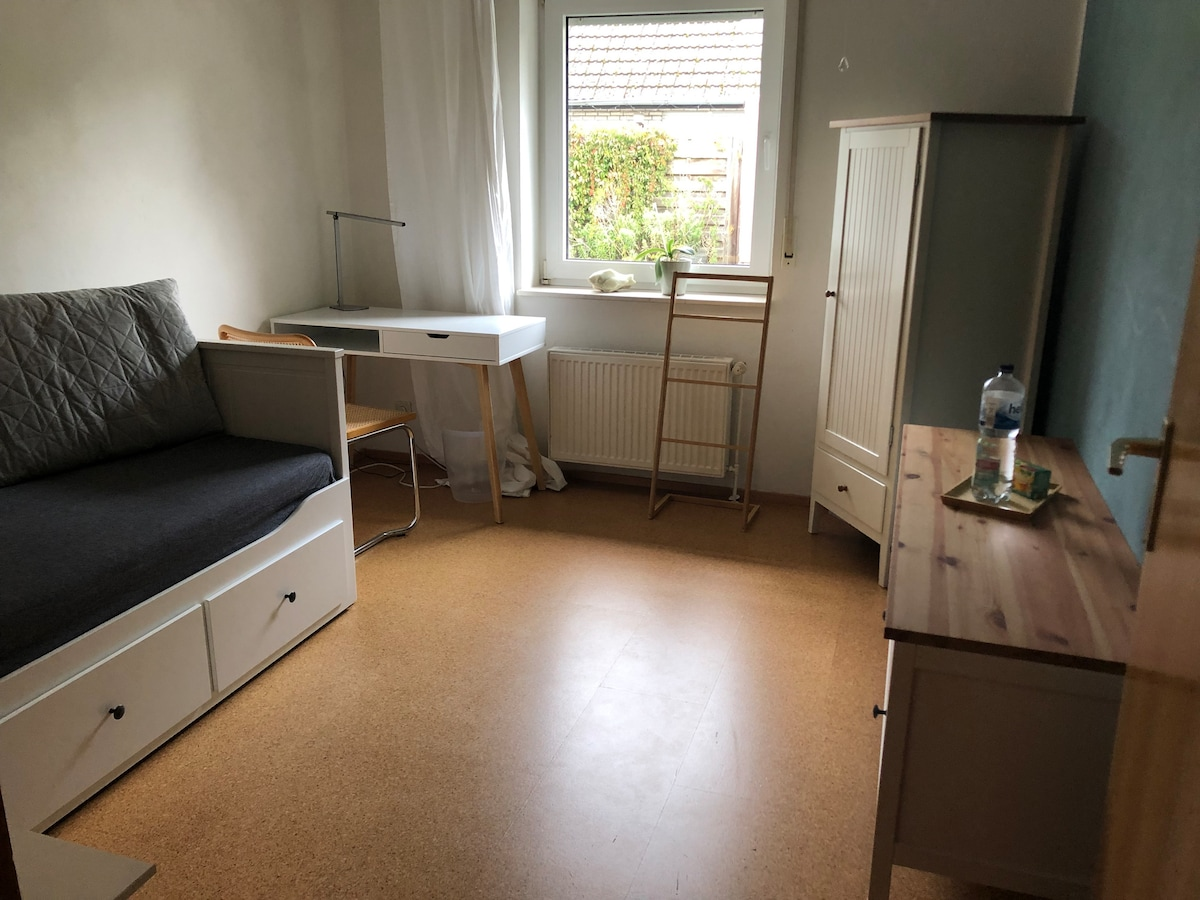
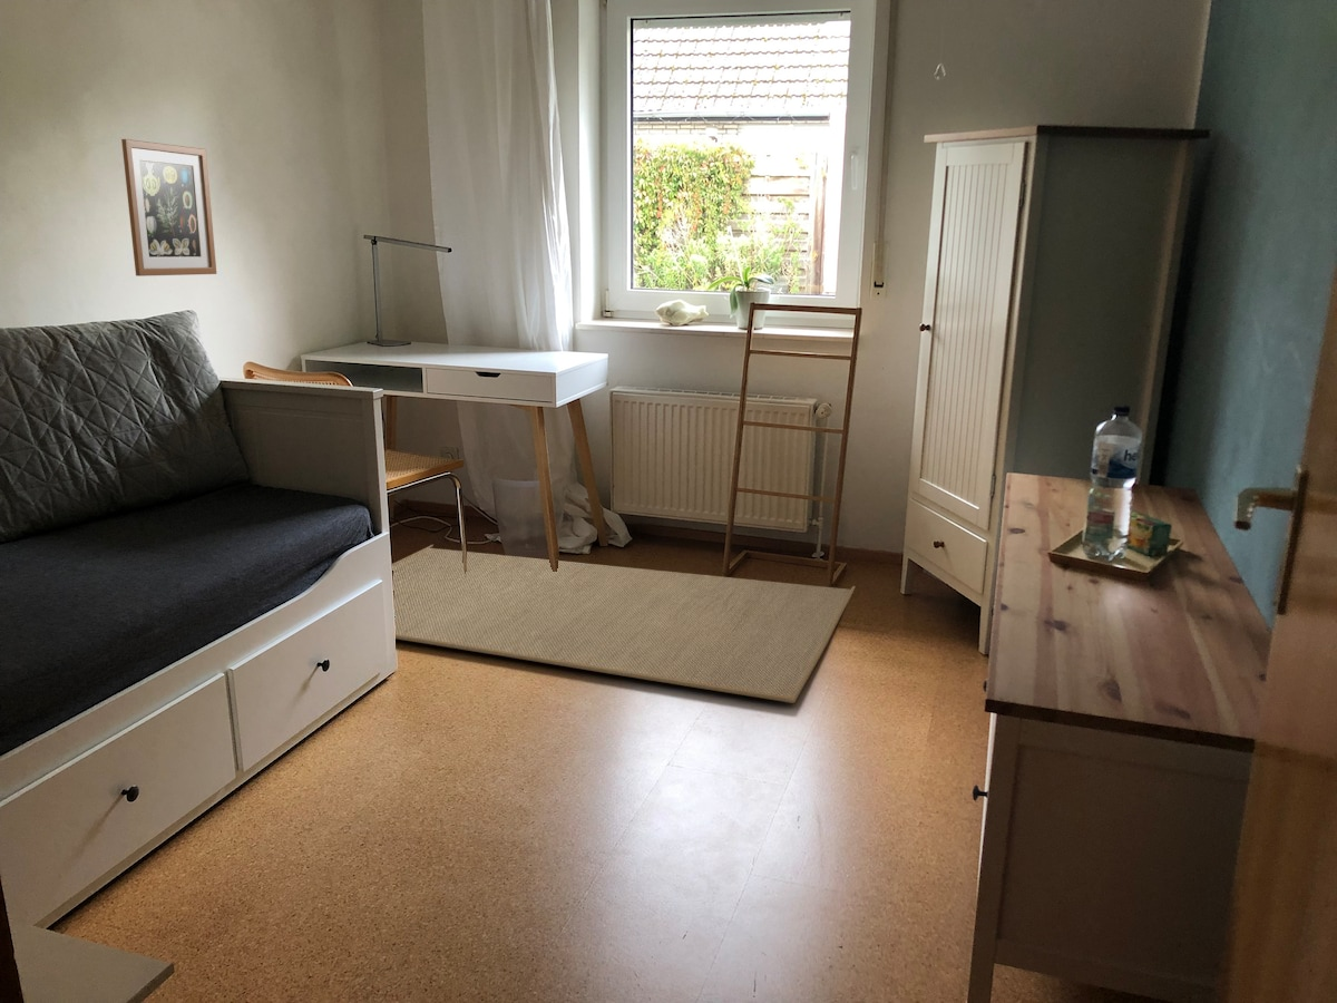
+ rug (587, 600)
+ wall art (172, 210)
